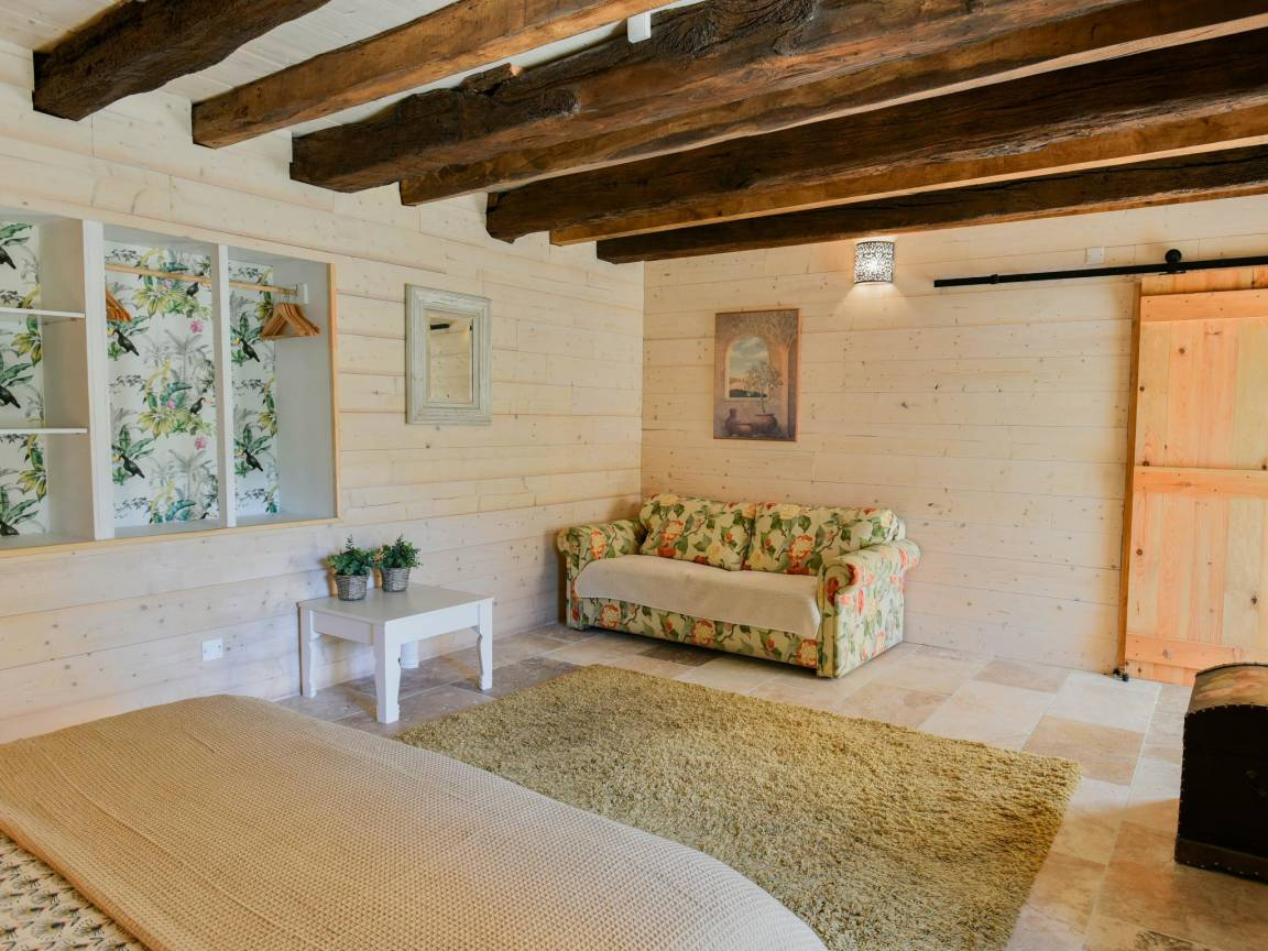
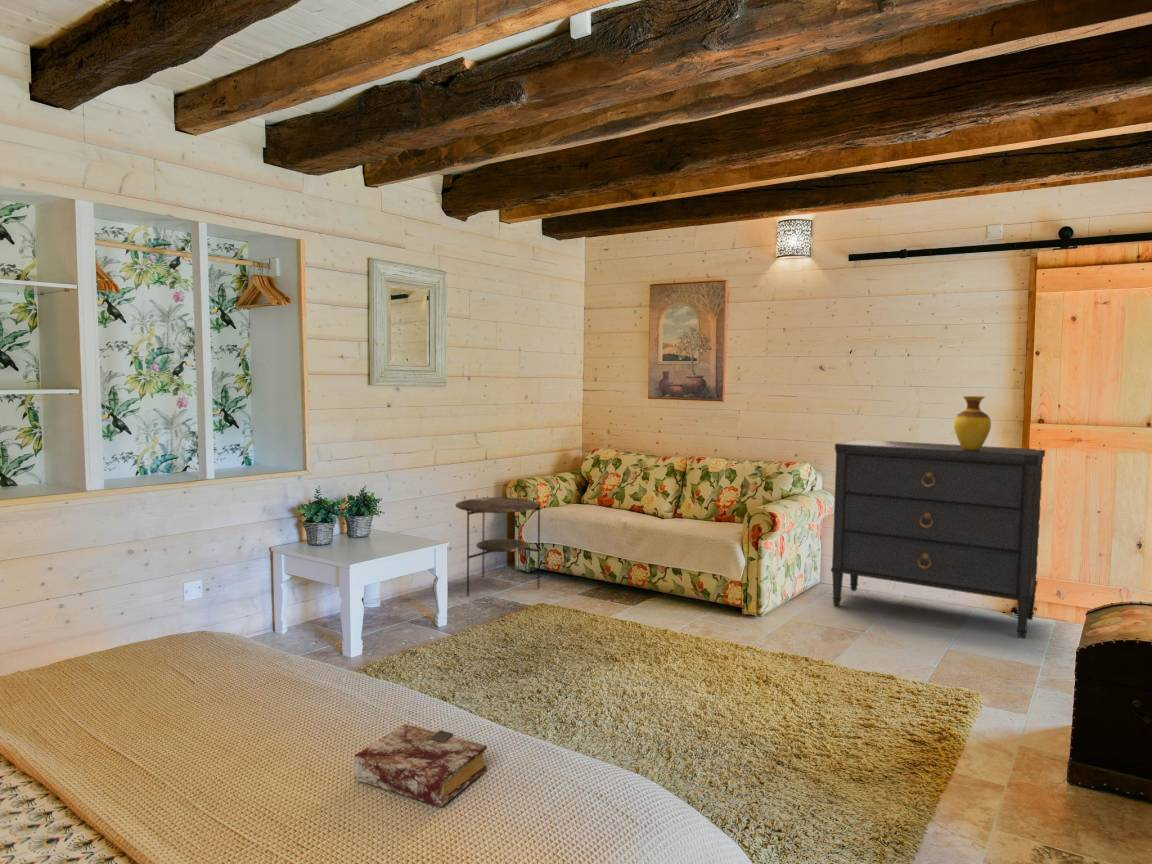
+ dresser (933, 529)
+ side table (496, 545)
+ book (422, 762)
+ vase (972, 422)
